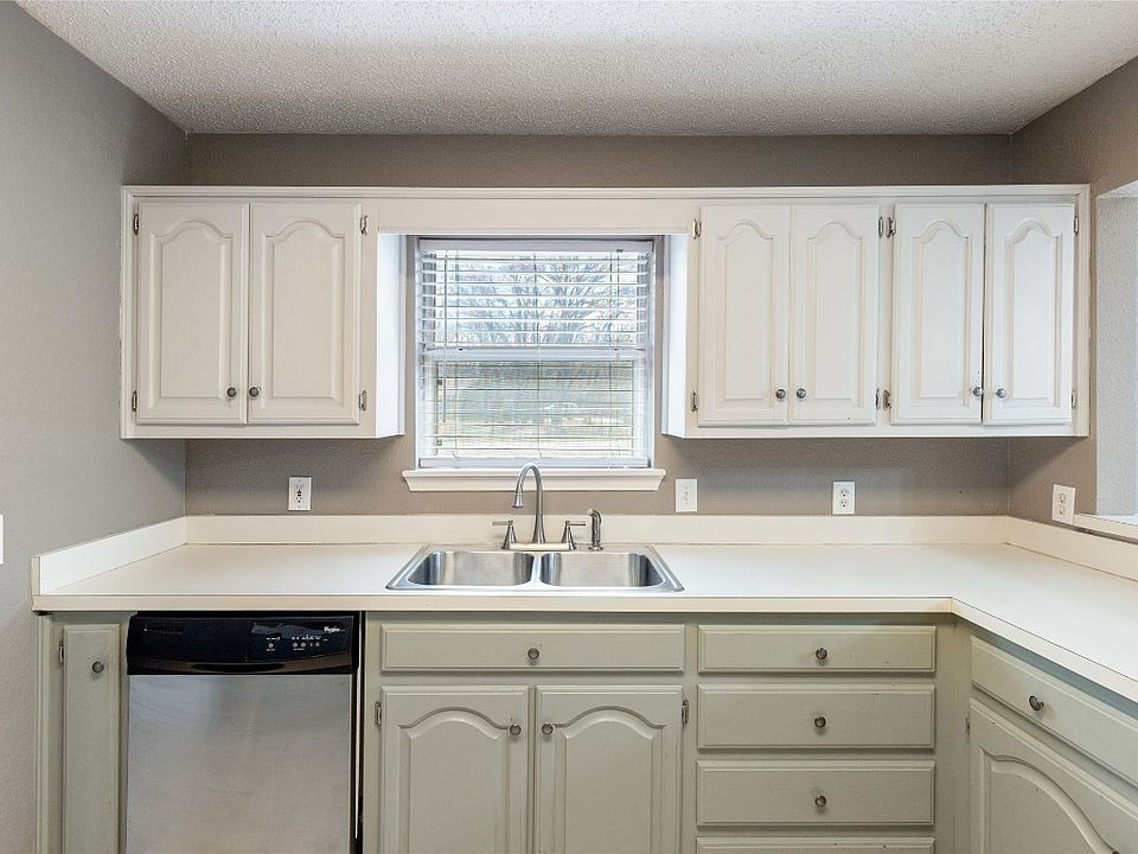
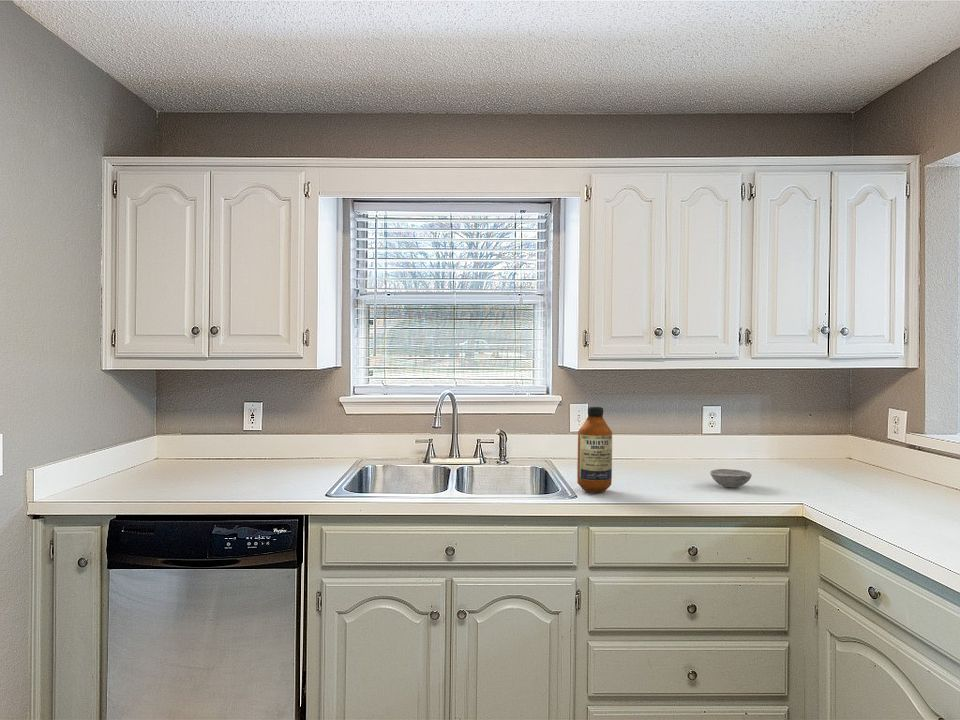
+ bottle (594, 448)
+ bowl (730, 479)
